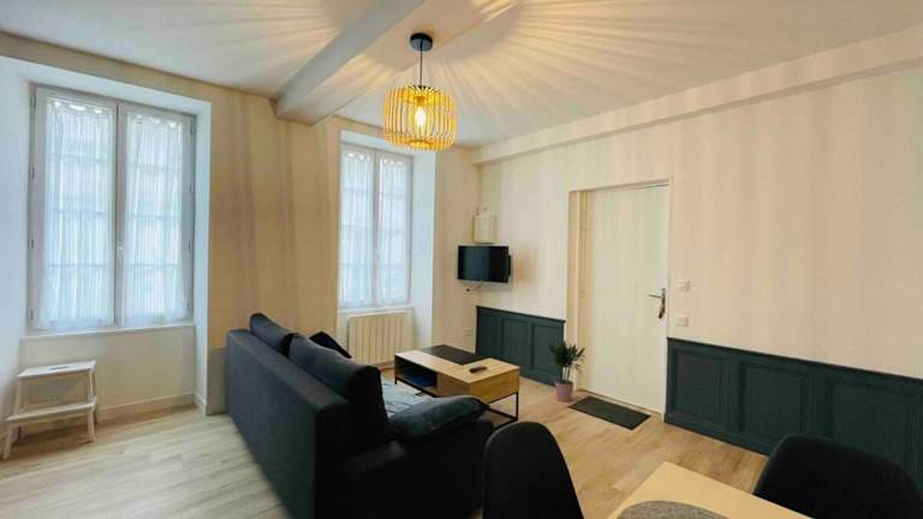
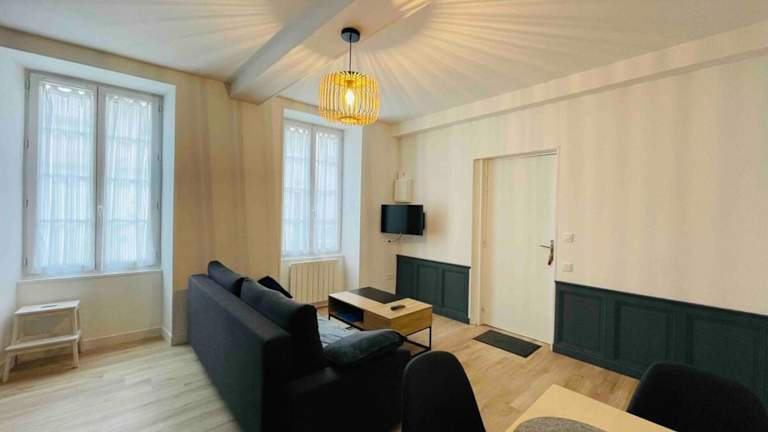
- potted plant (568, 369)
